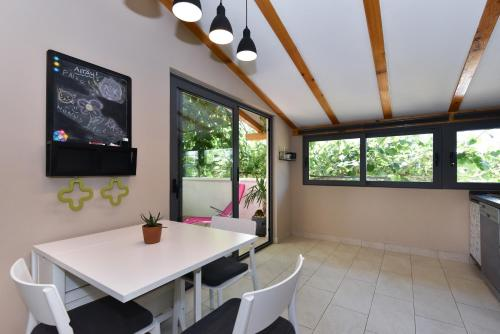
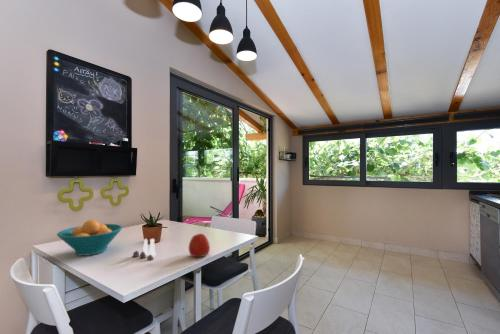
+ salt and pepper shaker set (146, 247)
+ apple (199, 244)
+ fruit bowl (91, 235)
